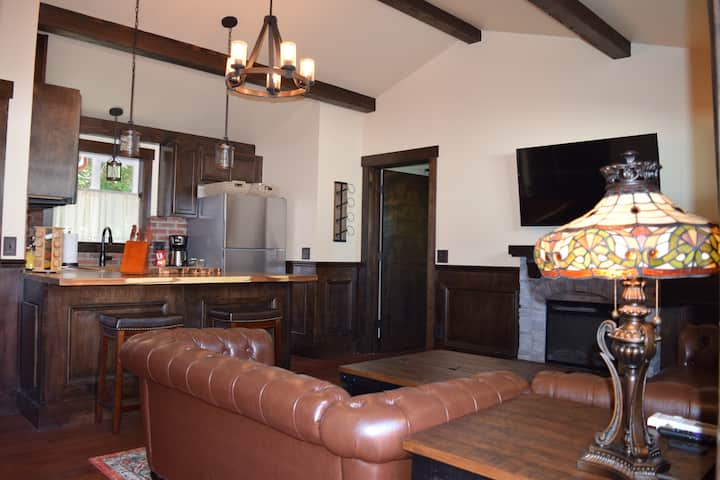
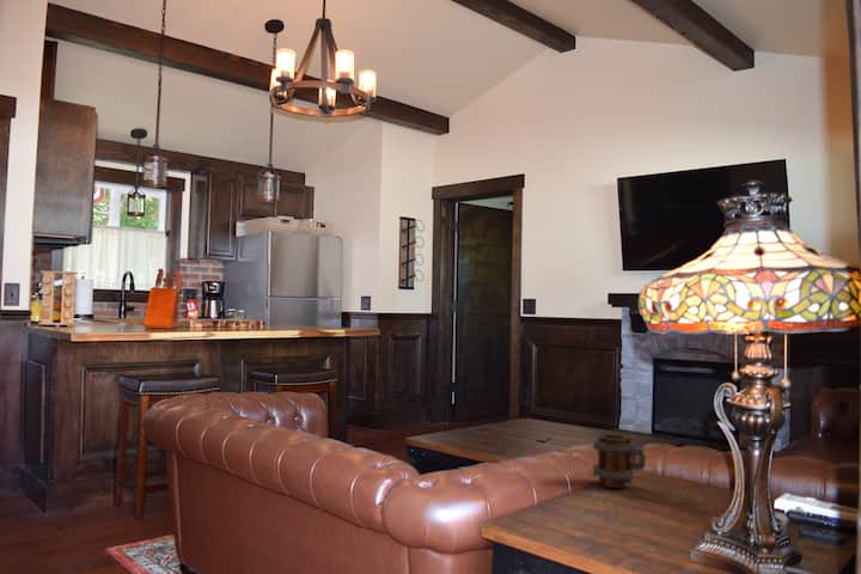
+ mug (618, 460)
